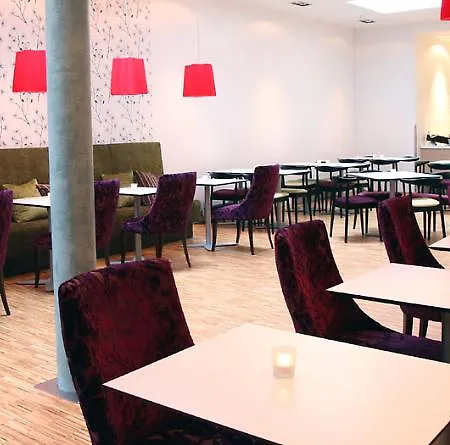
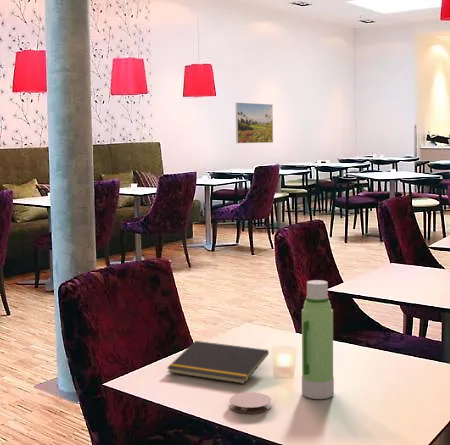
+ coaster (250, 402)
+ water bottle (316, 338)
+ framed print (254, 123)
+ notepad (218, 360)
